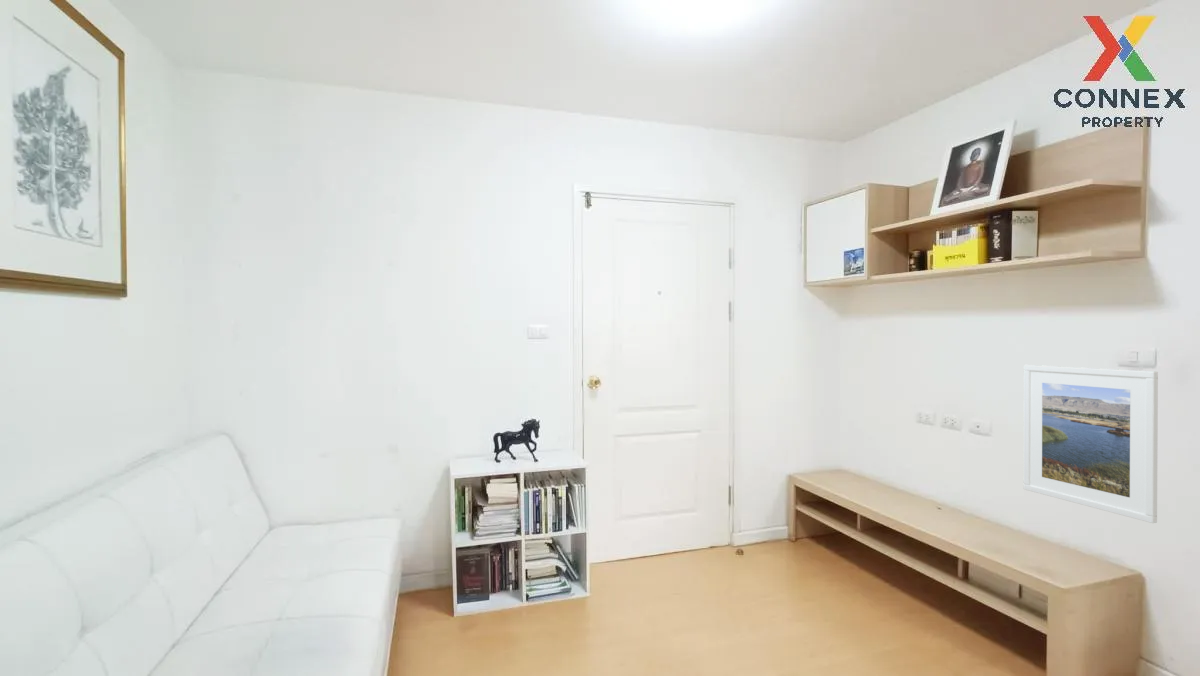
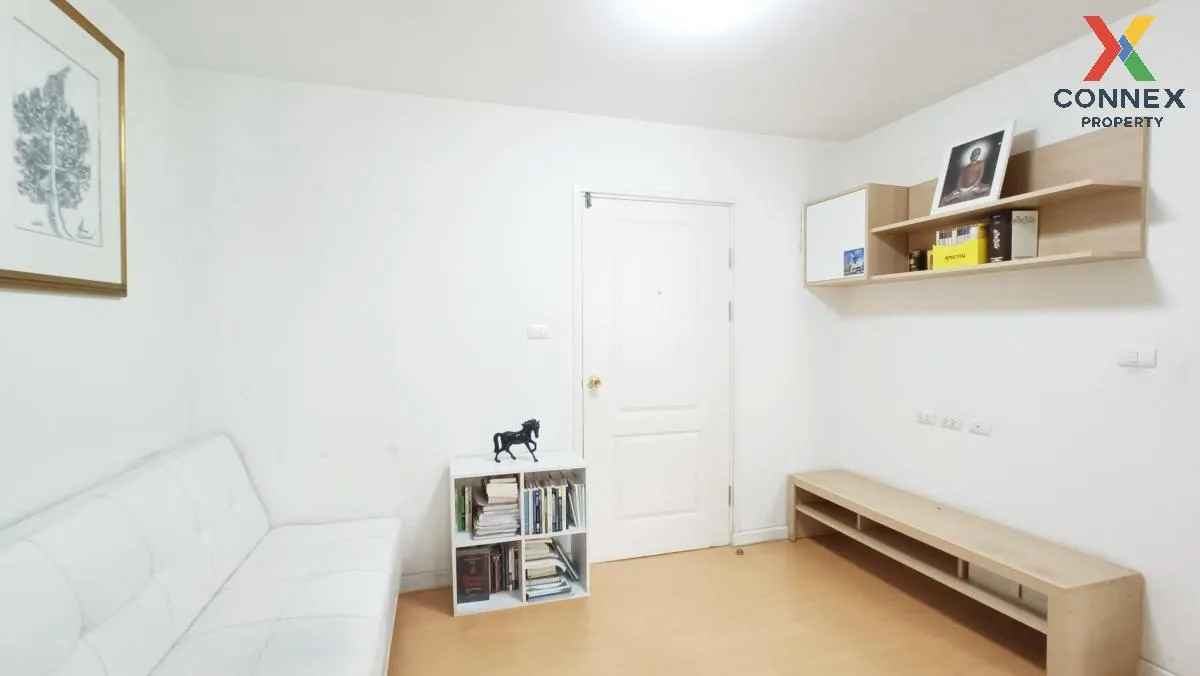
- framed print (1084, 436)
